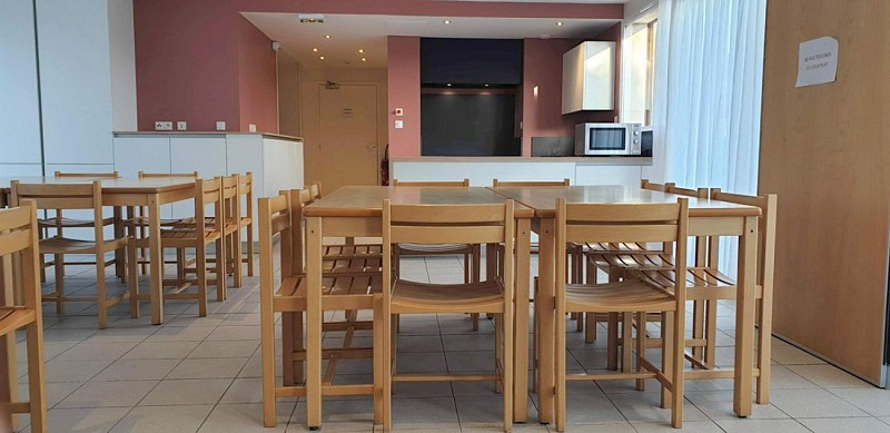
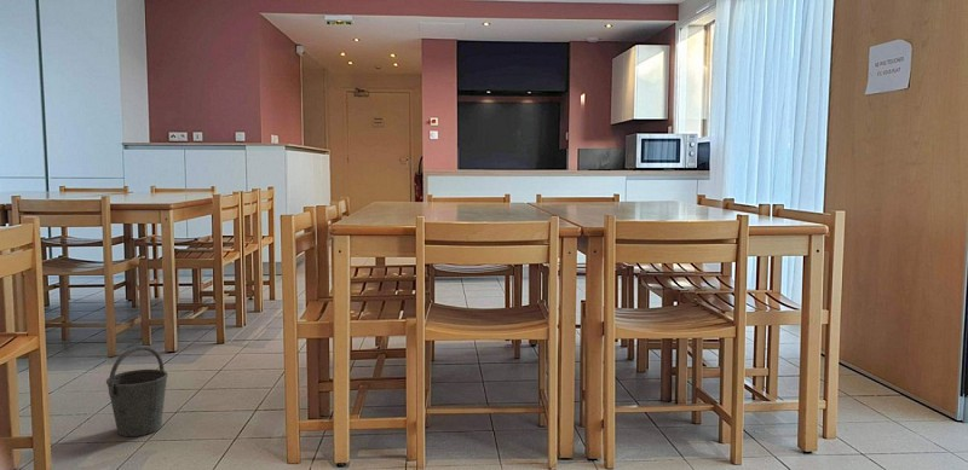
+ bucket (138, 388)
